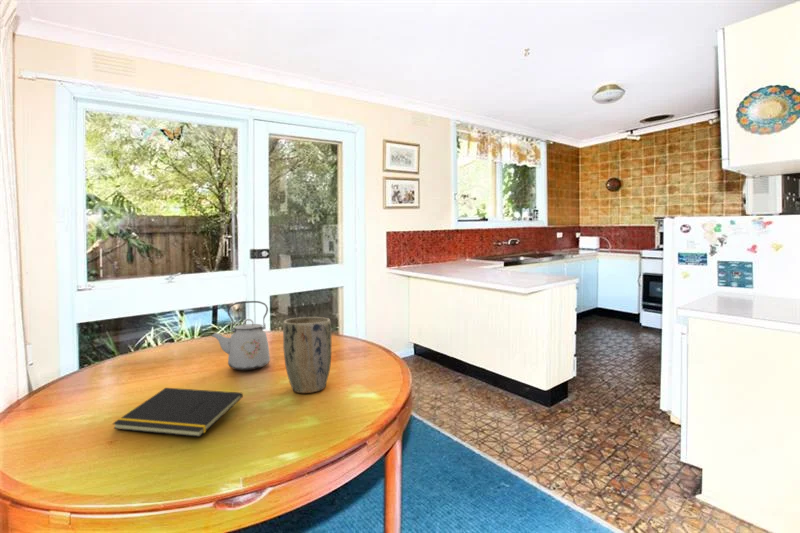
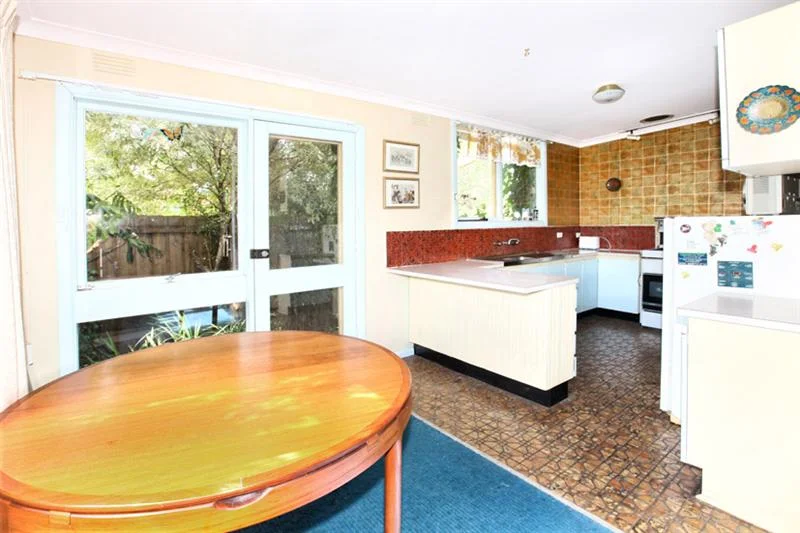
- notepad (181, 409)
- kettle (240, 334)
- plant pot (307, 354)
